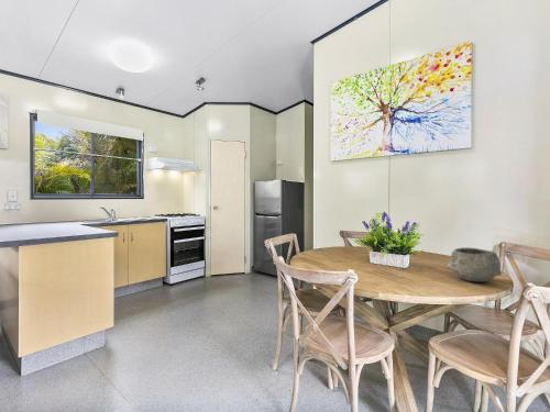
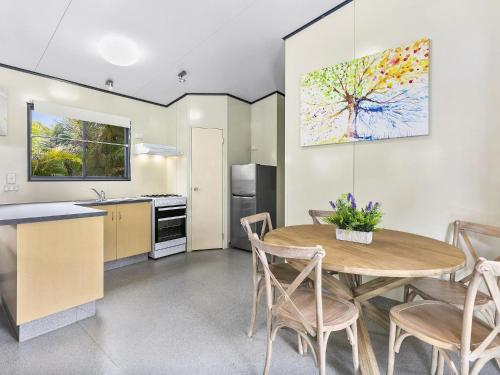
- bowl (473, 265)
